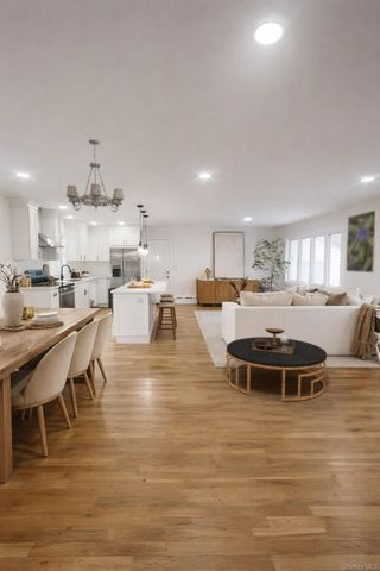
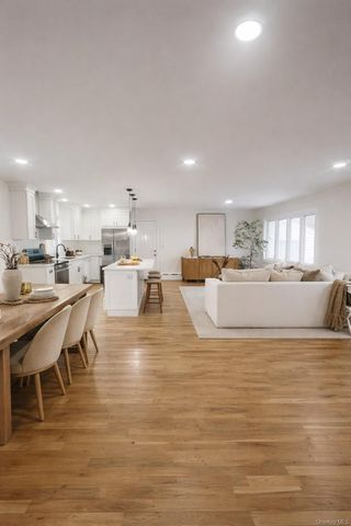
- coffee table (273, 354)
- chandelier (95, 176)
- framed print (360, 243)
